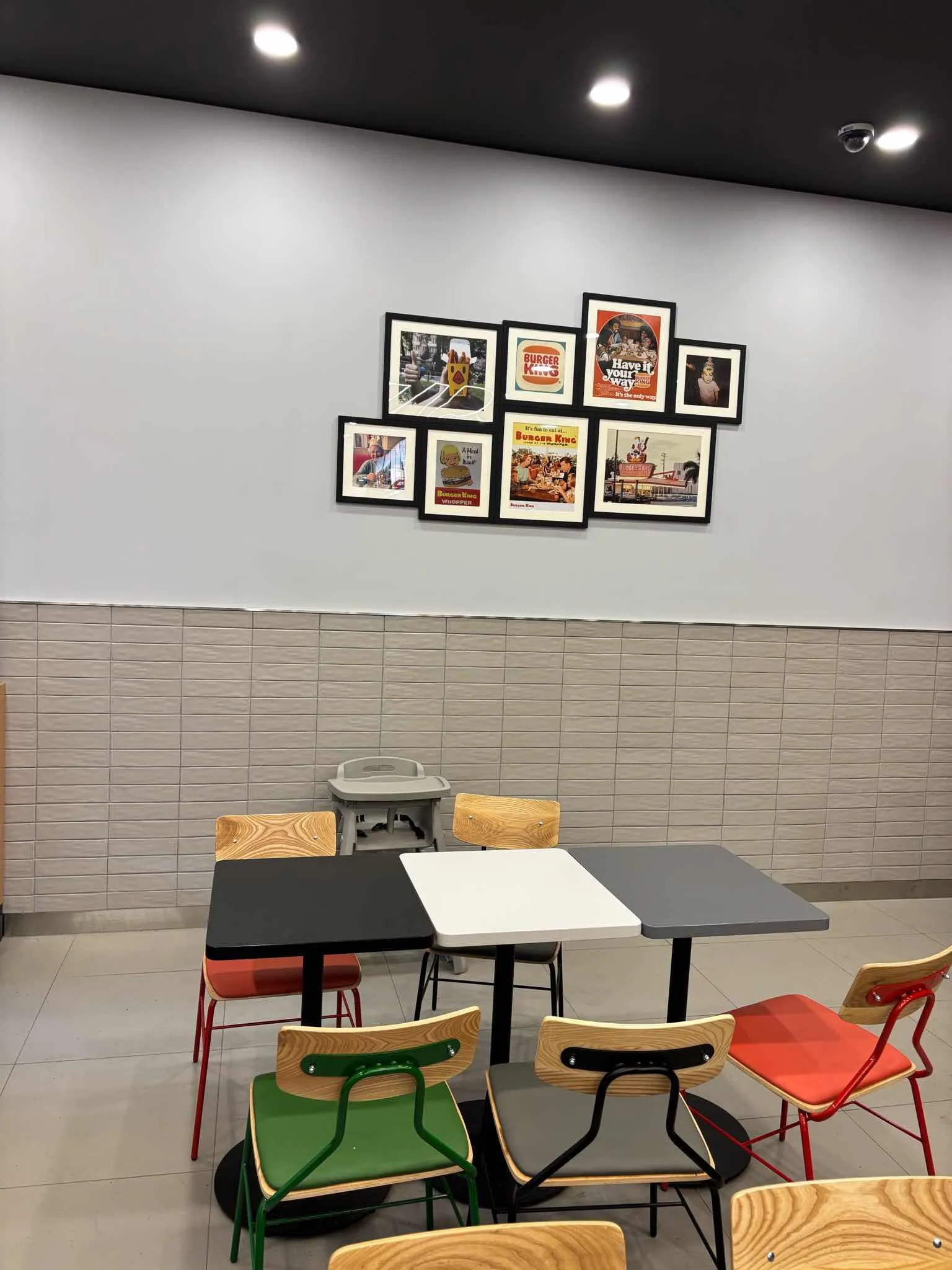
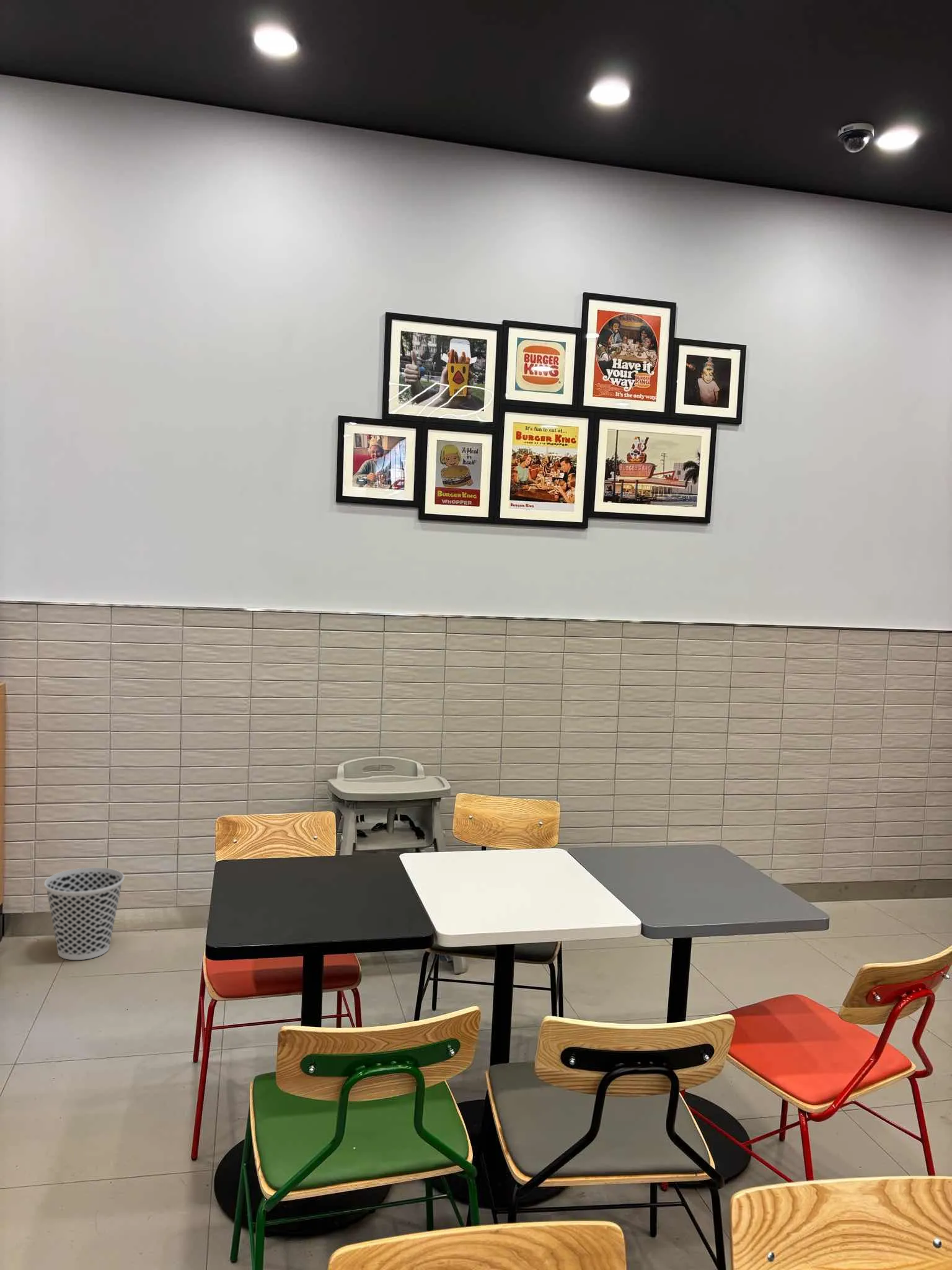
+ wastebasket (84, 914)
